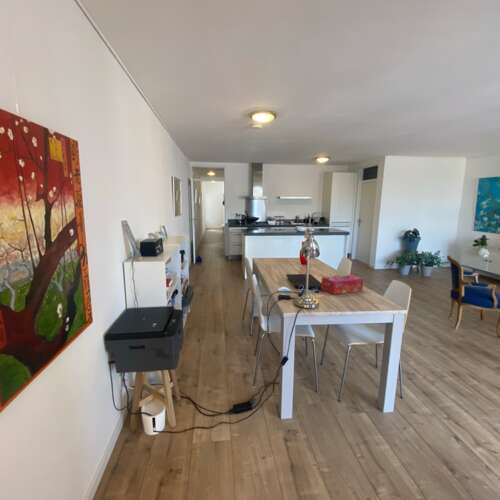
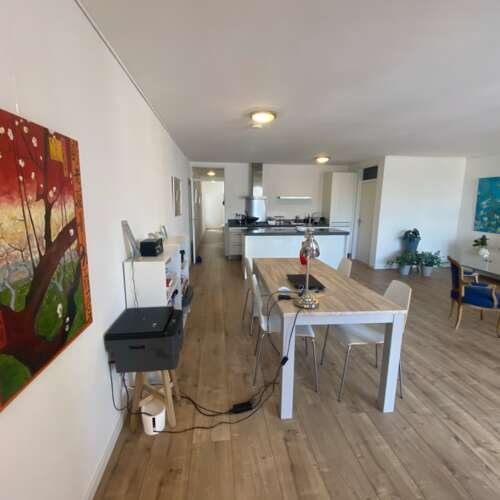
- tissue box (342, 283)
